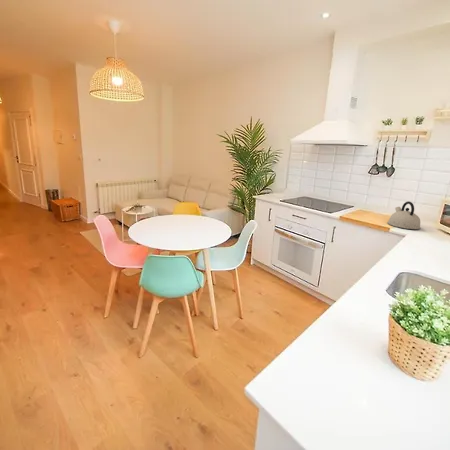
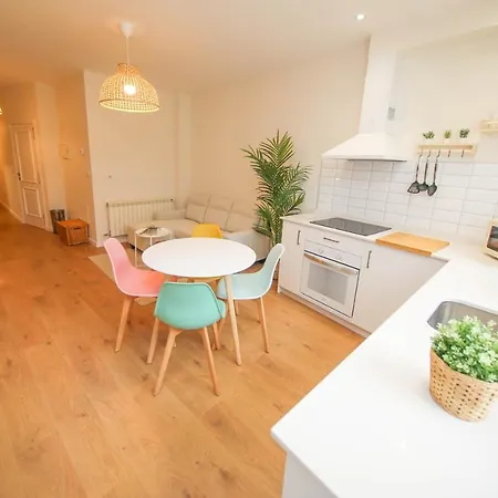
- kettle (405, 213)
